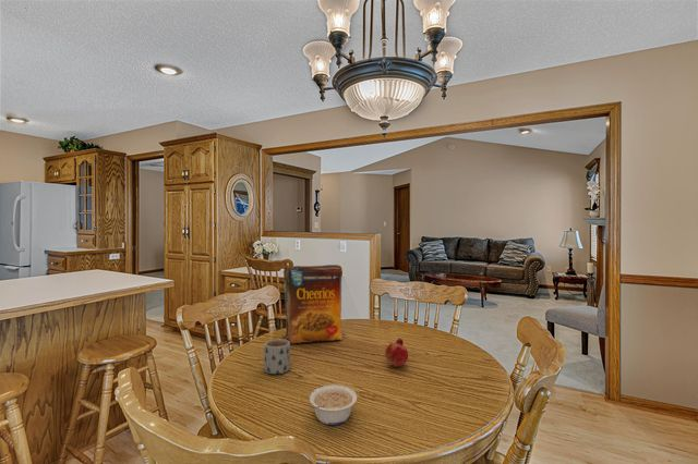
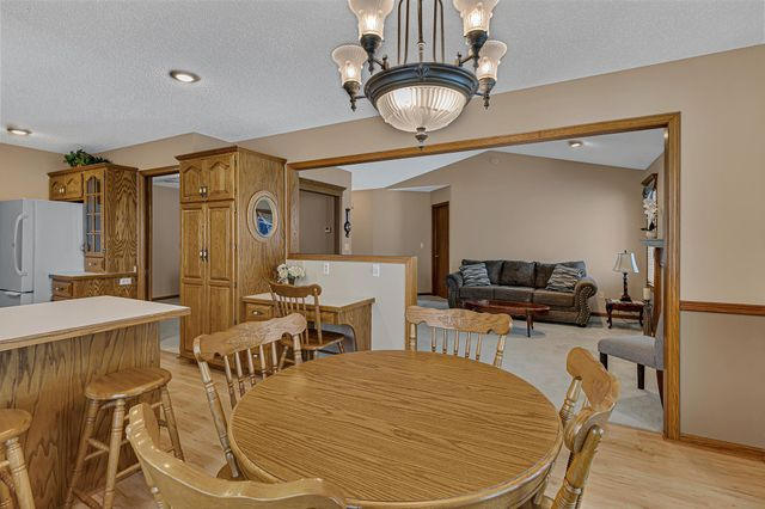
- fruit (396, 352)
- legume (333, 404)
- mug (277, 354)
- cereal box (312, 301)
